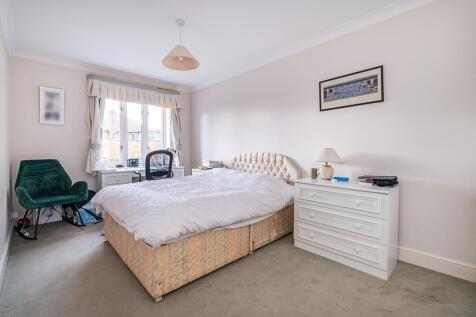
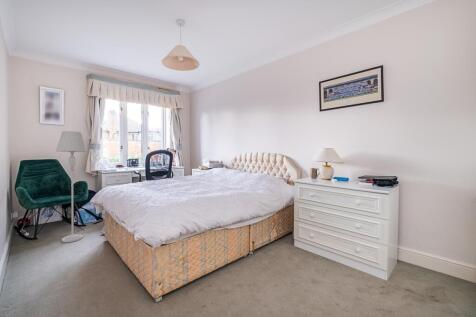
+ floor lamp (72, 185)
